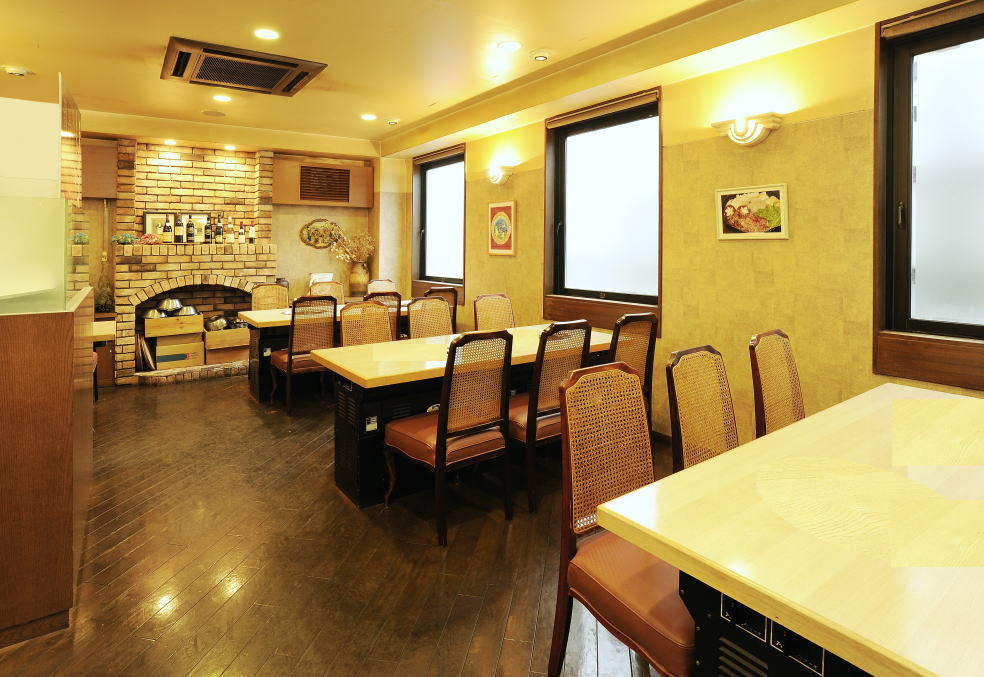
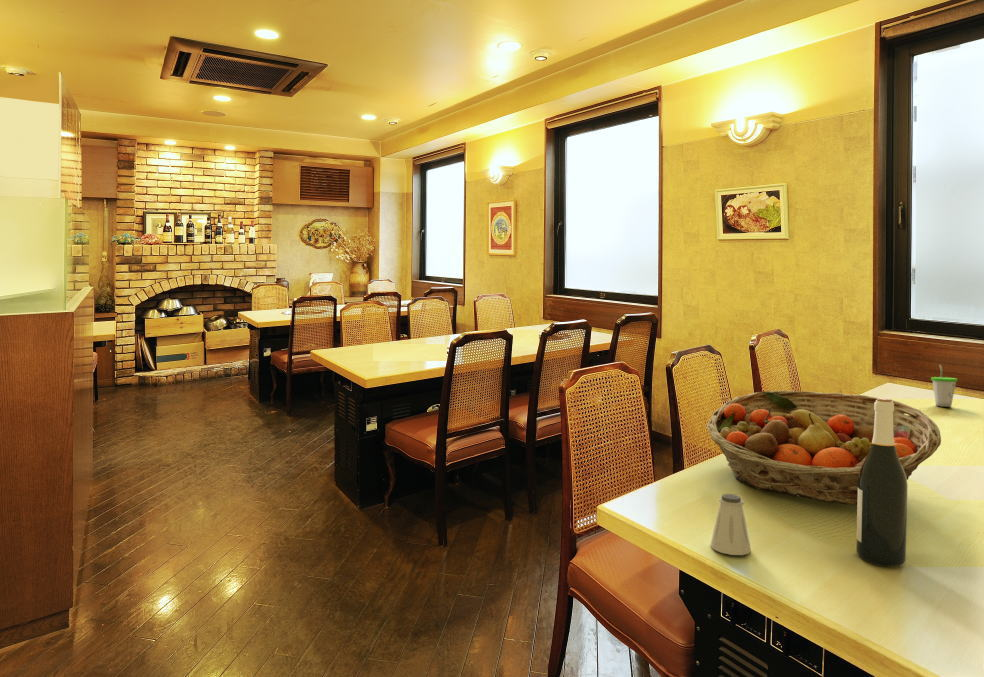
+ wine bottle (882, 479)
+ fruit basket (813, 441)
+ cup (944, 385)
+ saltshaker (730, 522)
